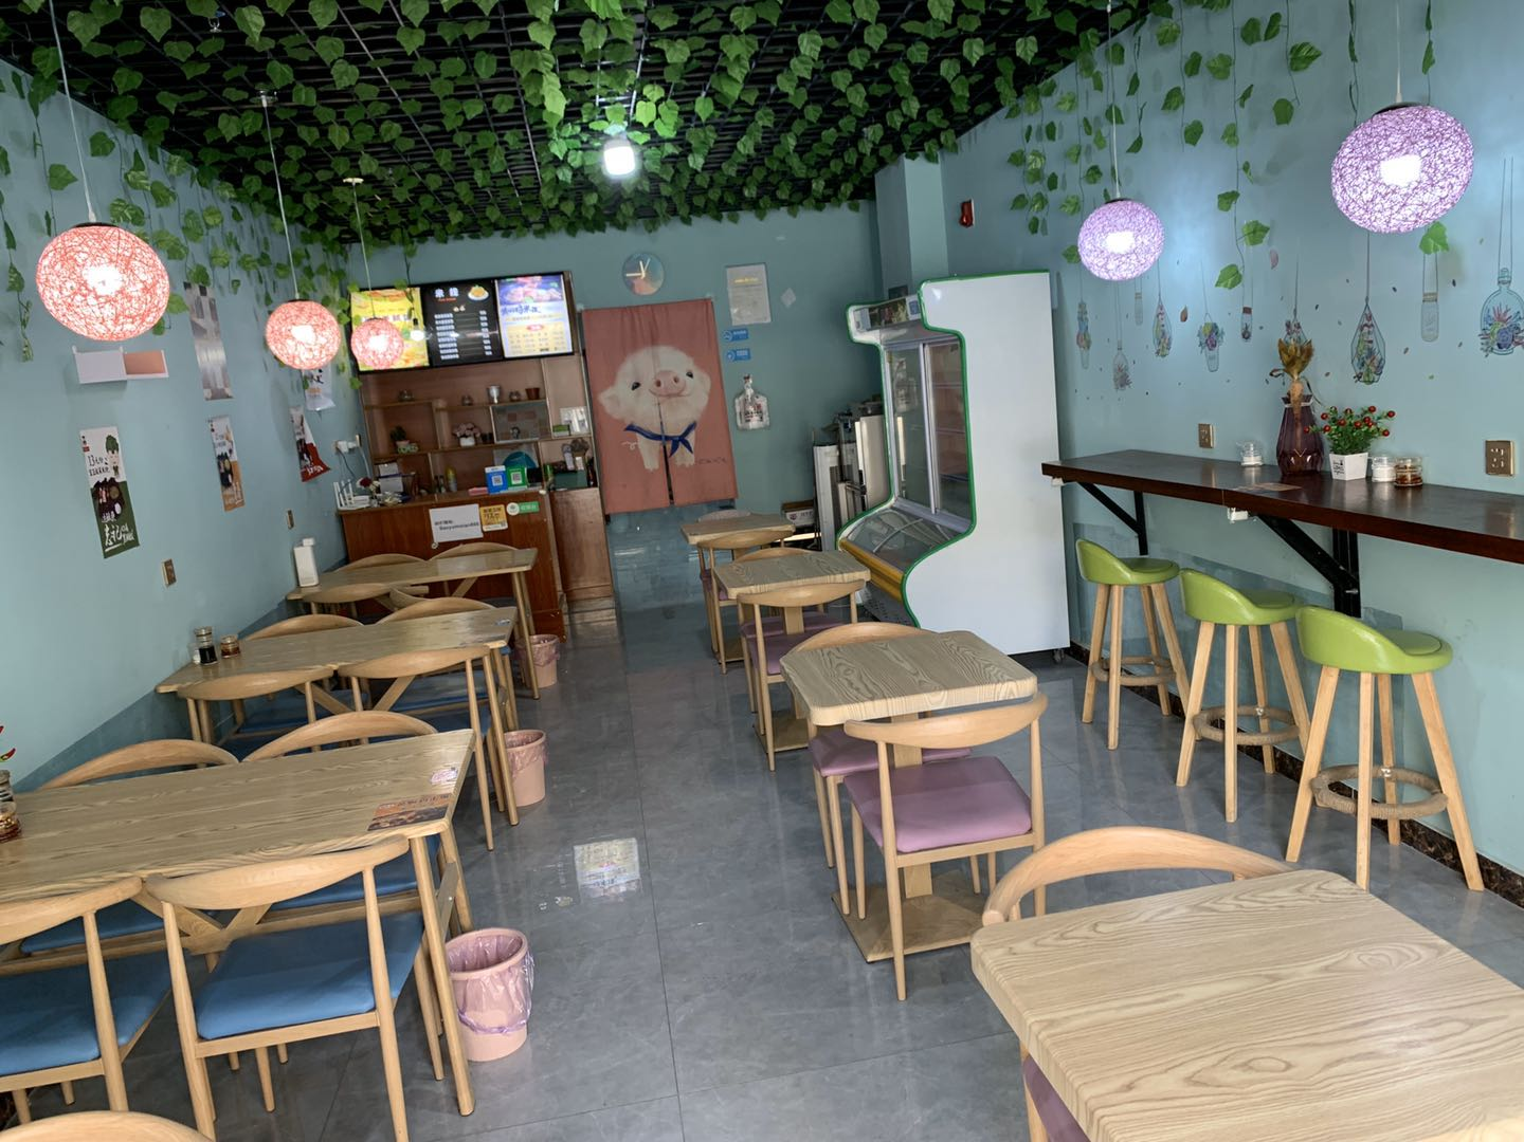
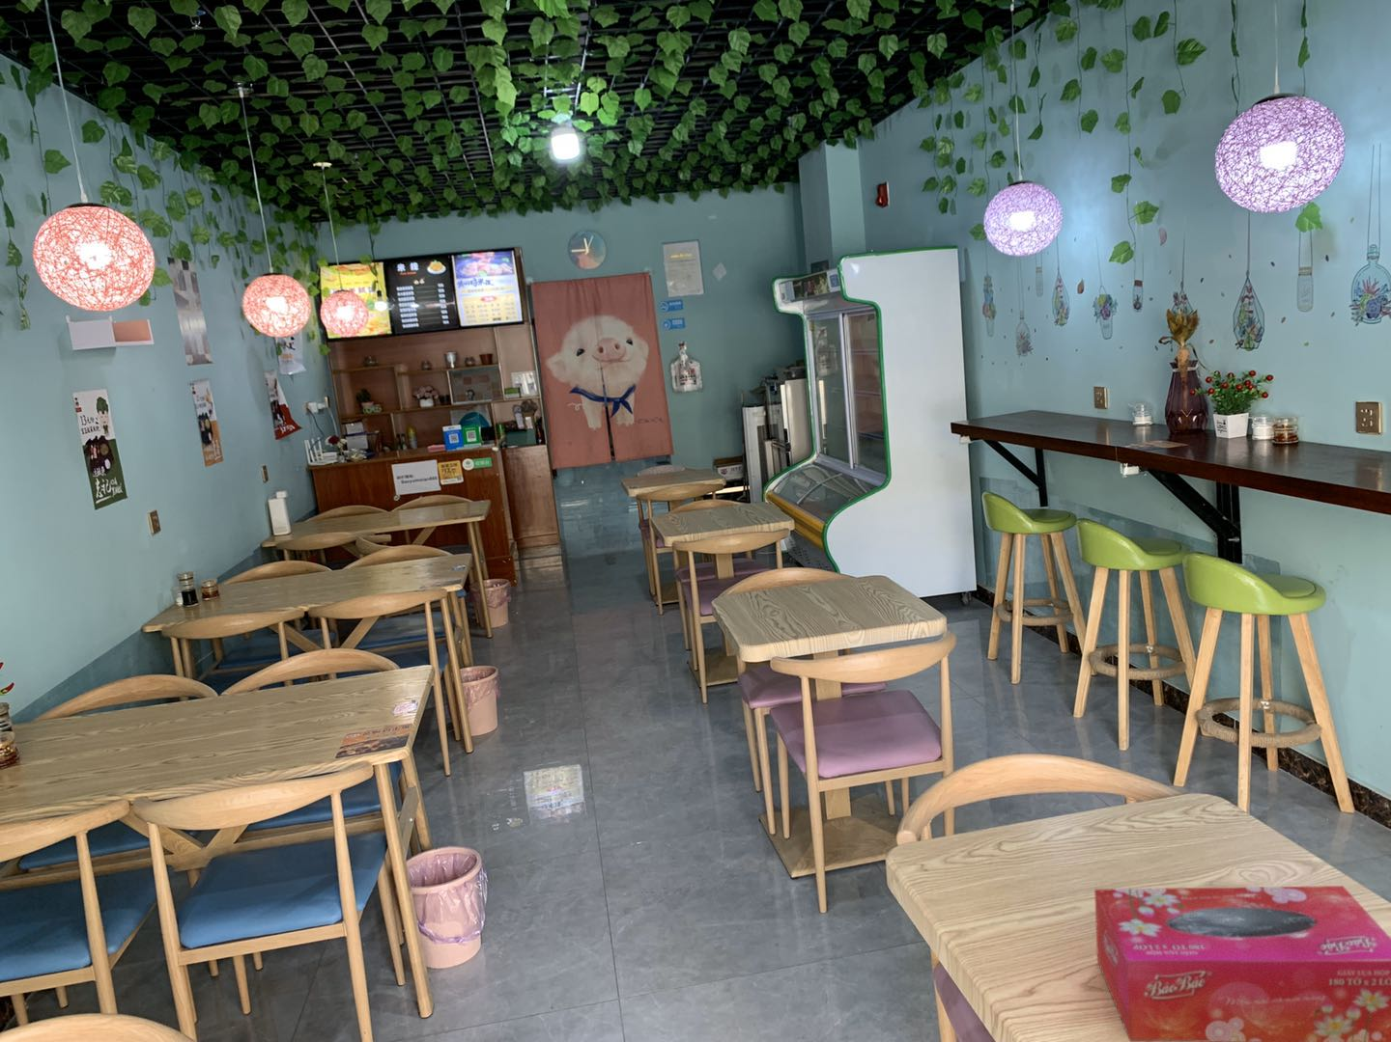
+ tissue box (1240, 960)
